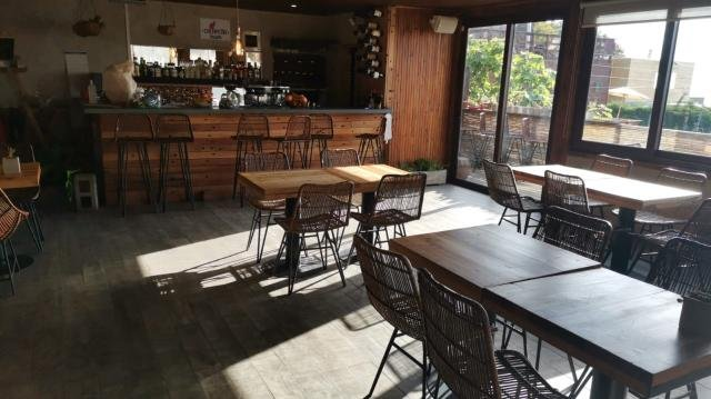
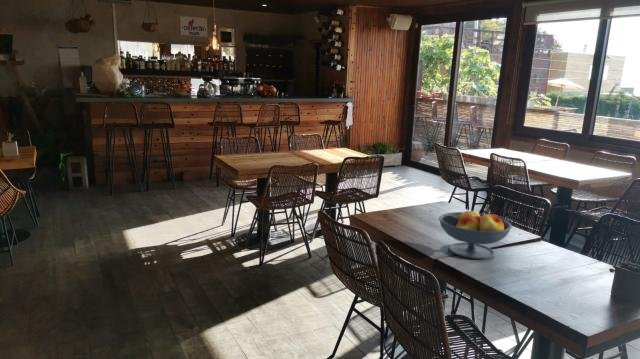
+ fruit bowl (473, 231)
